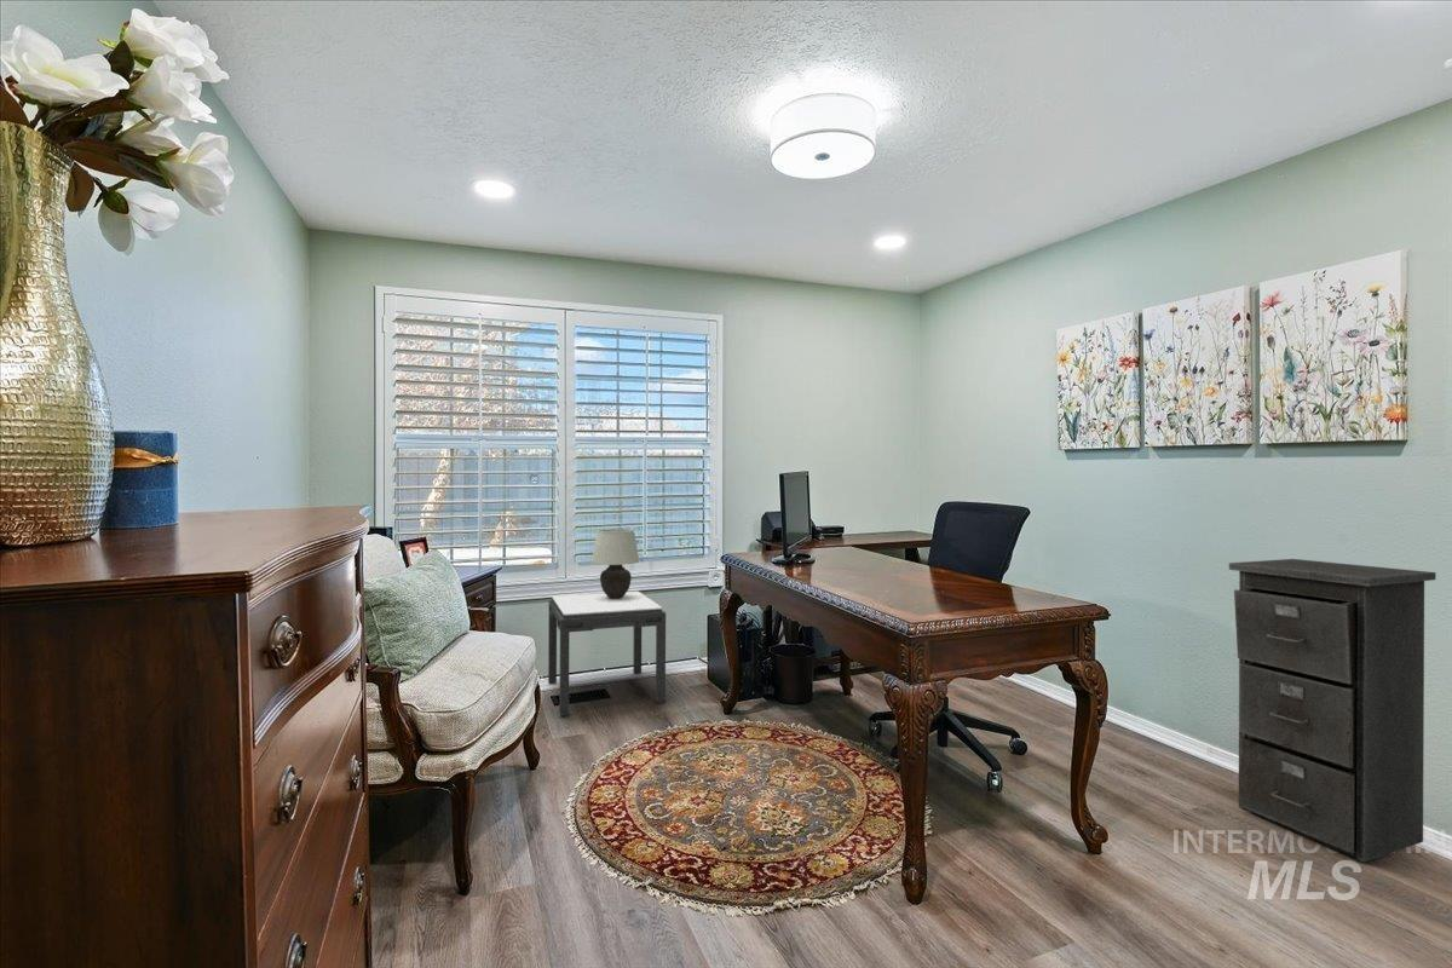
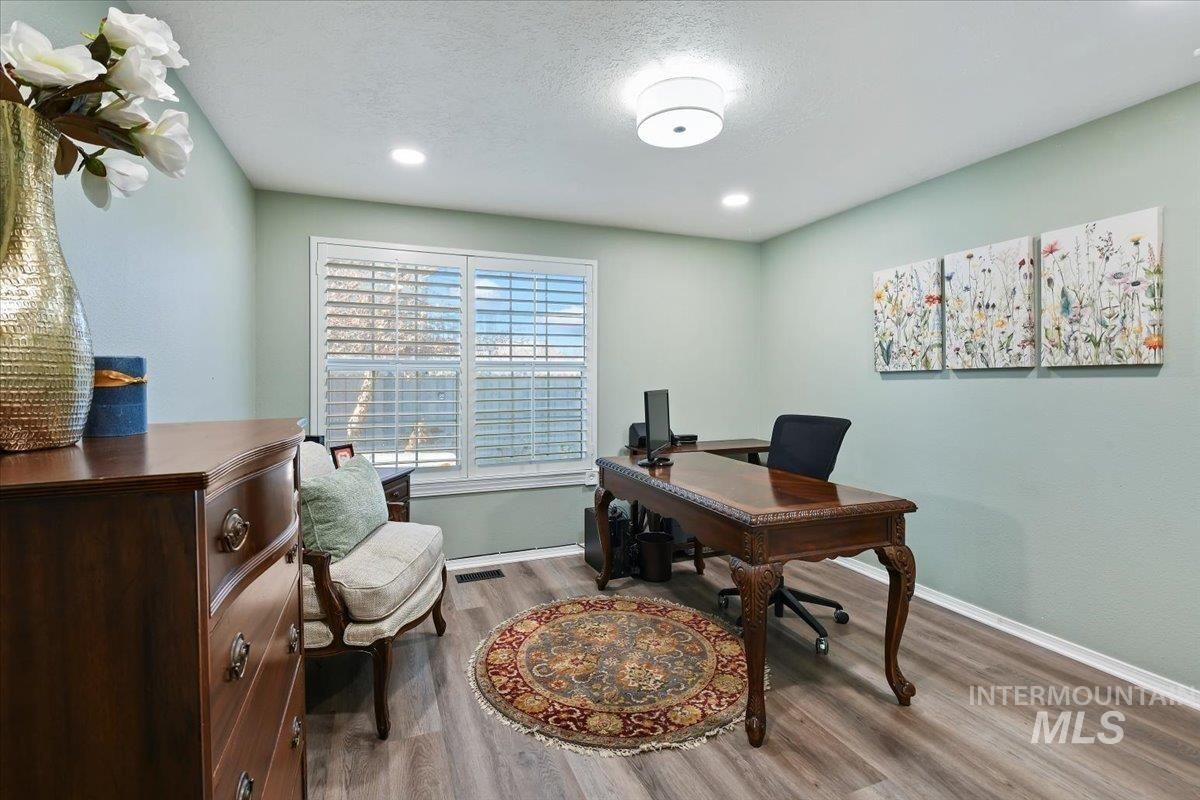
- table lamp (615, 564)
- side table (603, 628)
- filing cabinet (1320, 697)
